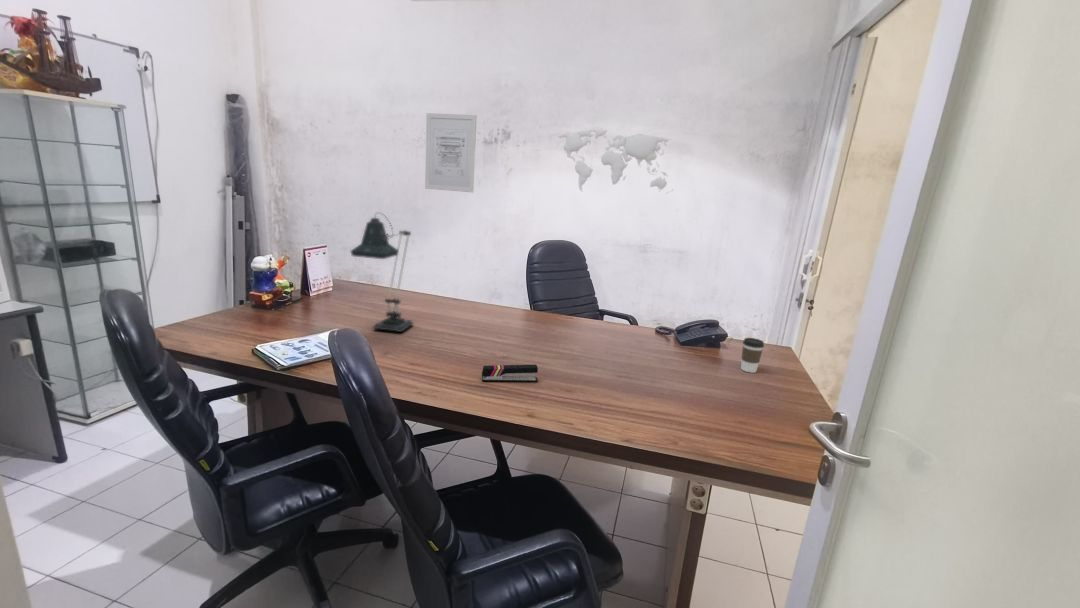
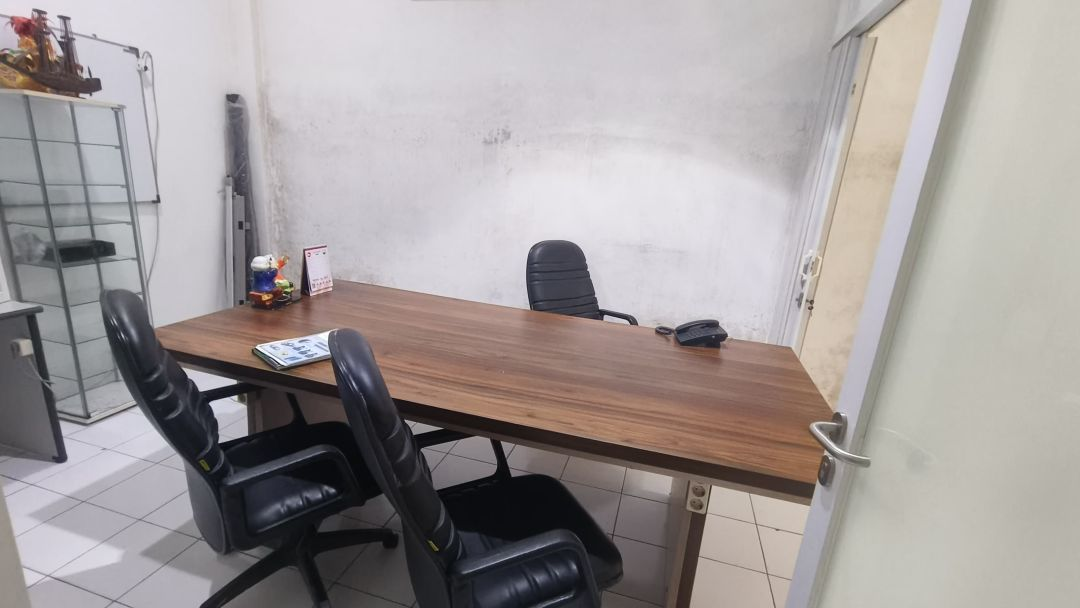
- world map (614, 162)
- stapler (509, 372)
- desk lamp (392, 274)
- wall art (450, 153)
- coffee cup (751, 355)
